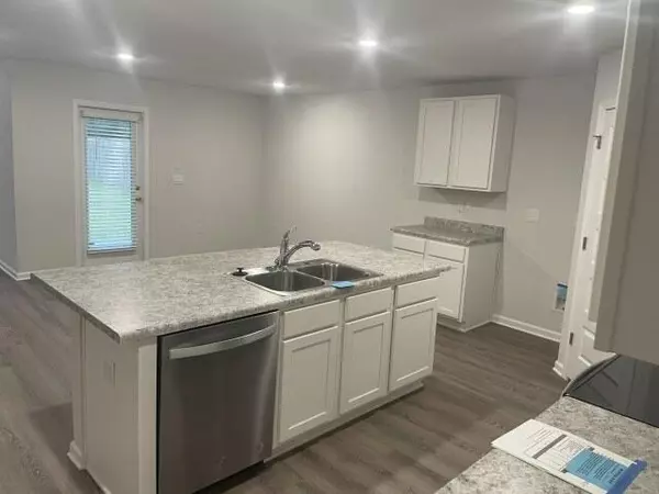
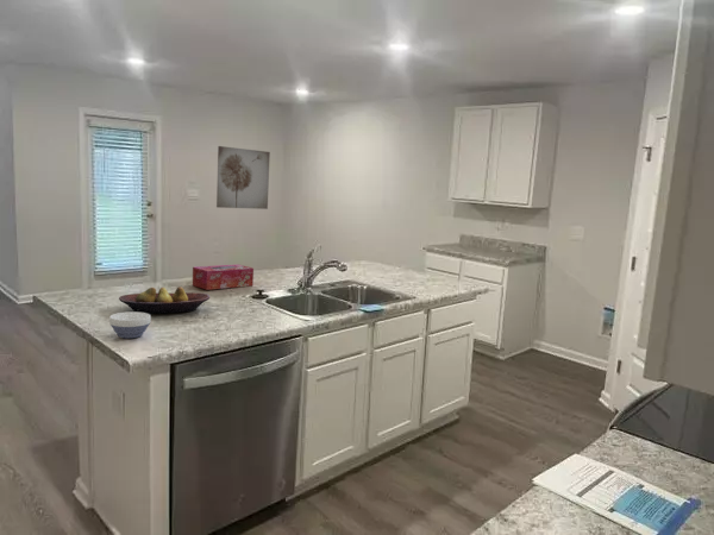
+ wall art (244, 178)
+ tissue box (223, 276)
+ bowl (130, 326)
+ fruit bowl (165, 298)
